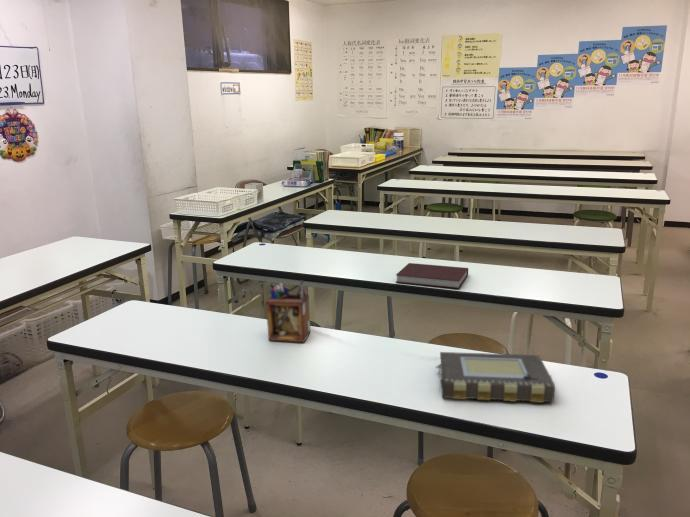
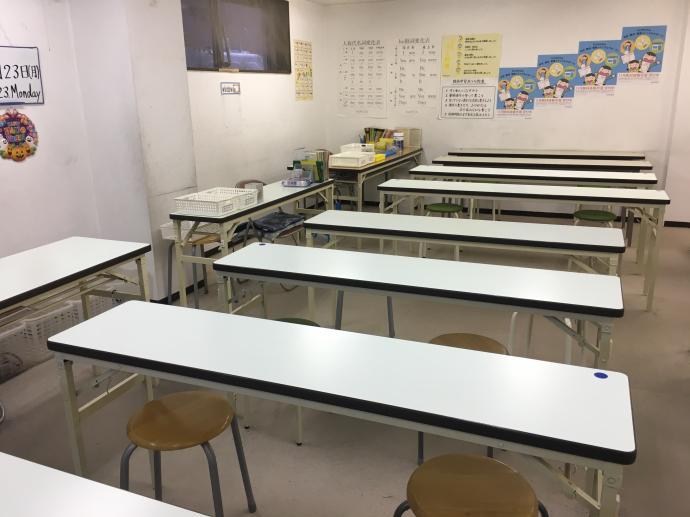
- book (494, 373)
- desk organizer (288, 309)
- notebook (432, 275)
